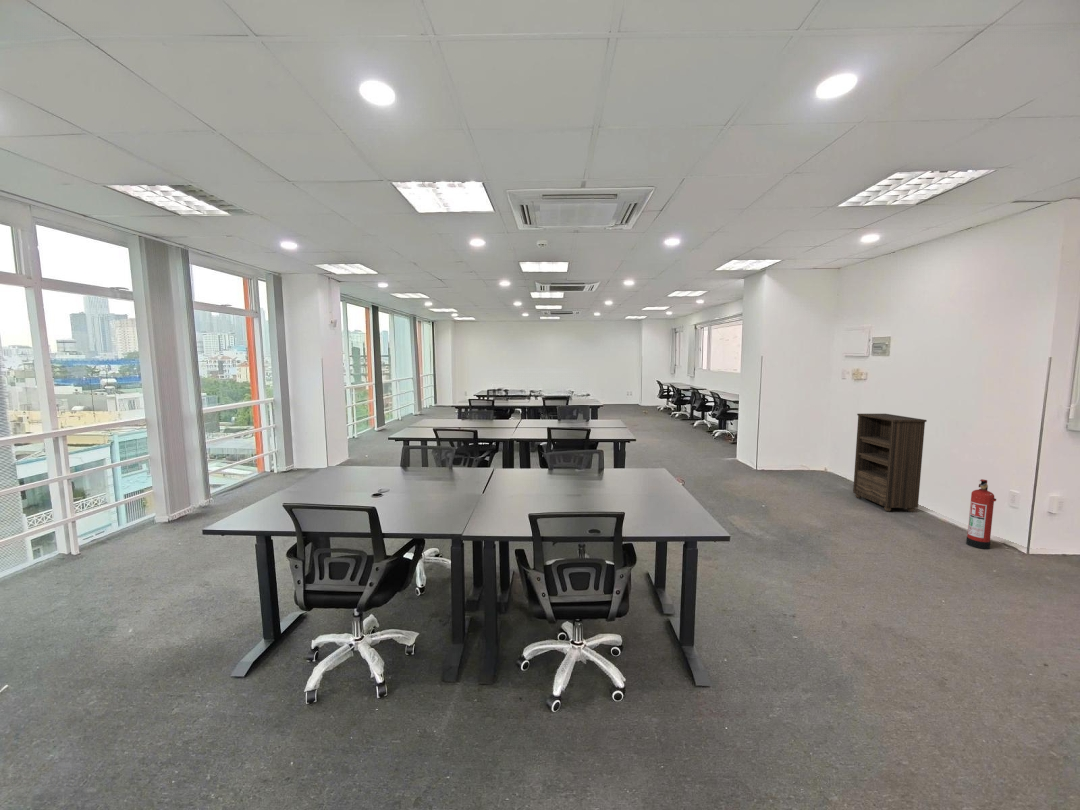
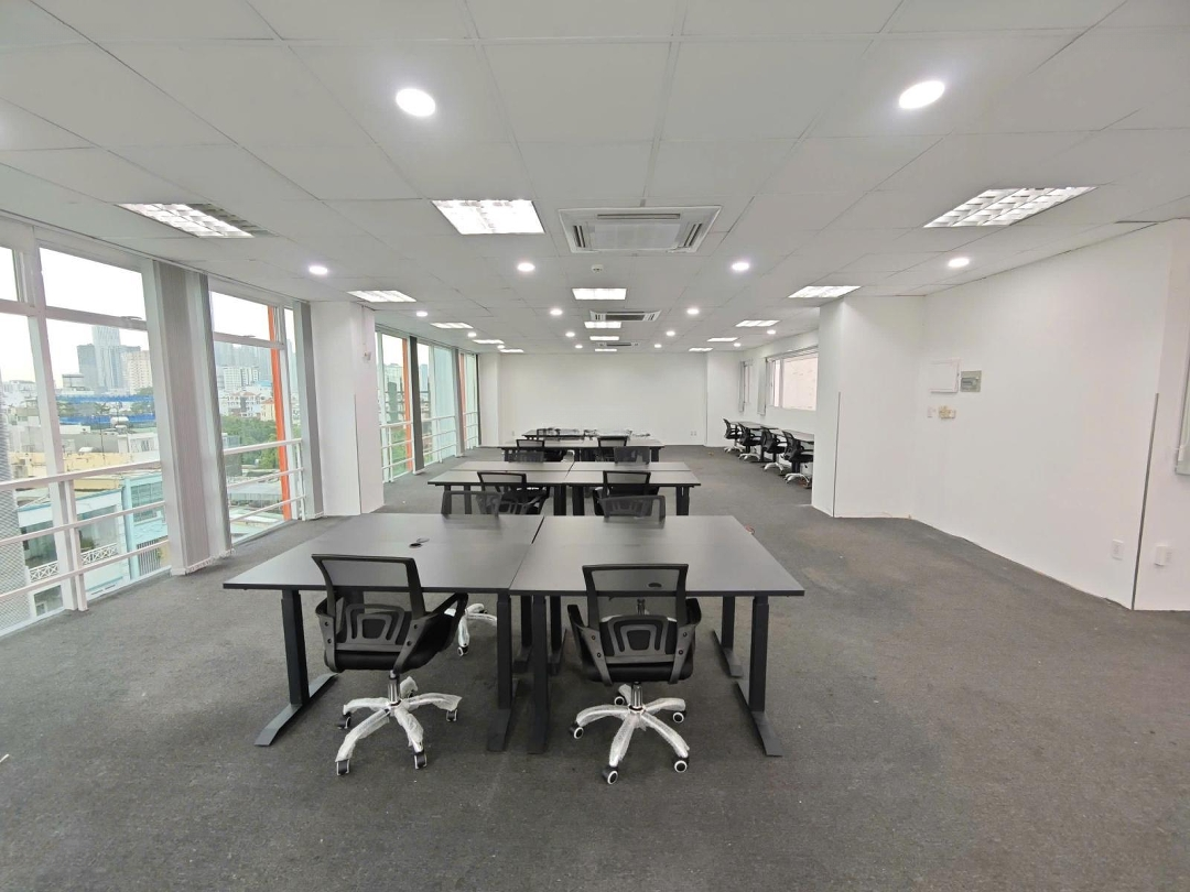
- fire extinguisher (981, 512)
- bookshelf (886, 460)
